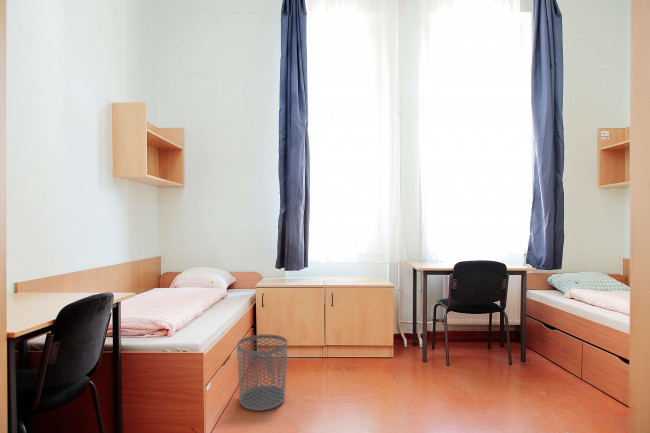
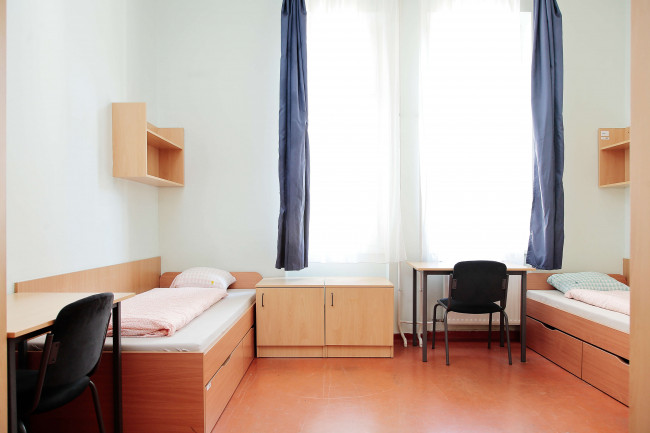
- waste bin (261, 370)
